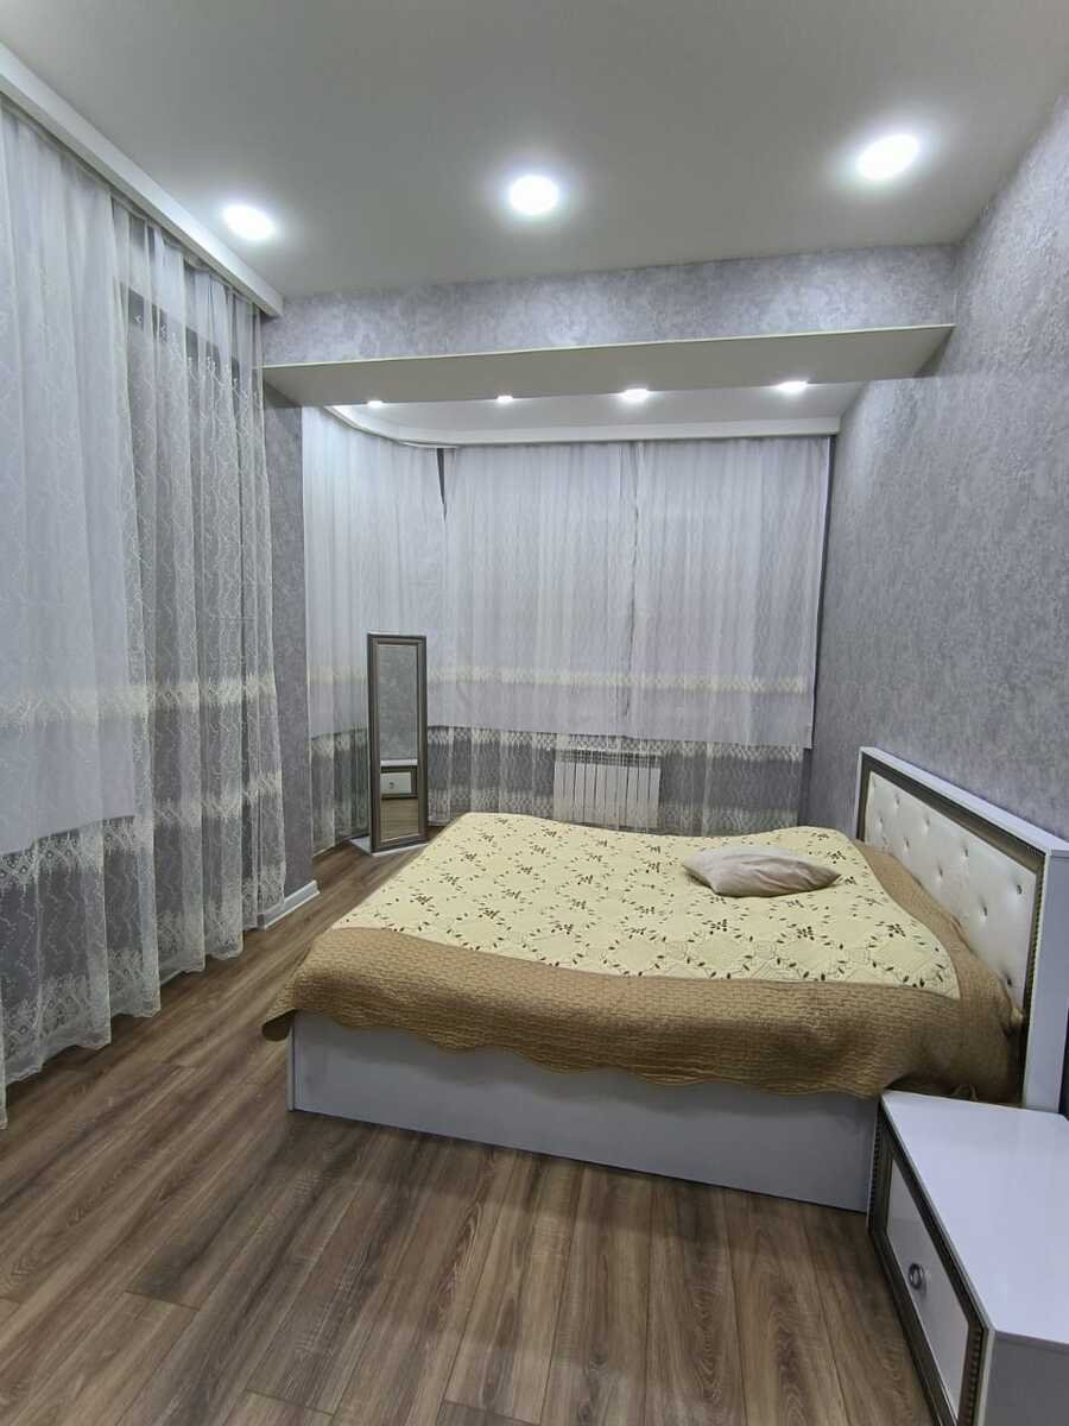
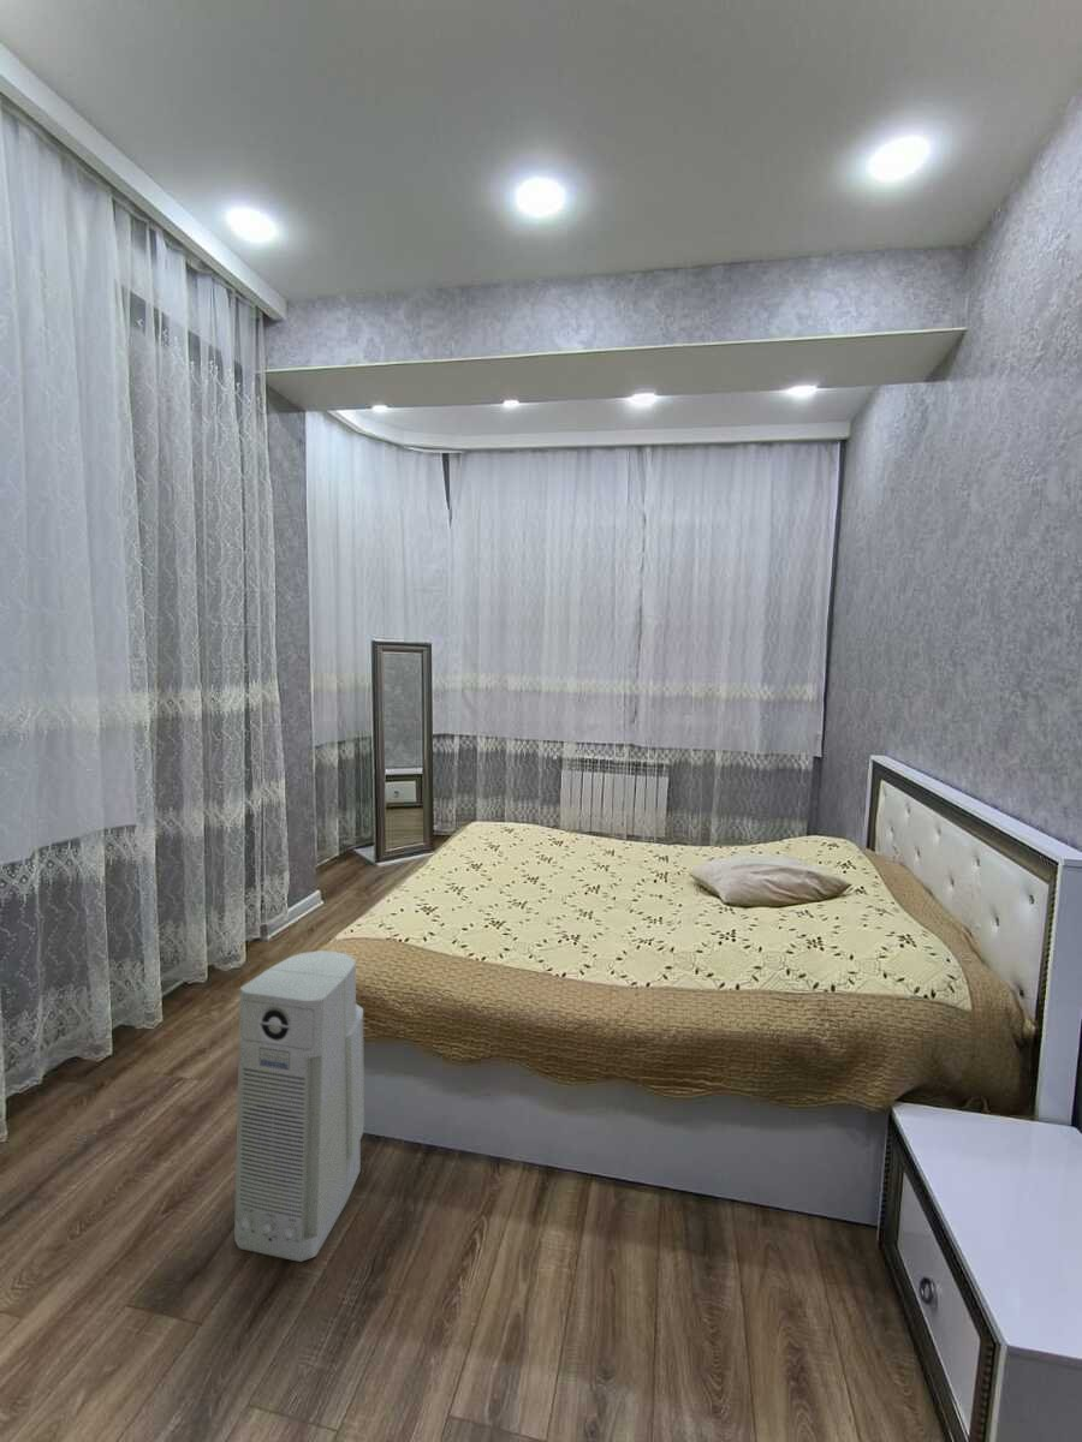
+ air purifier (305, 1086)
